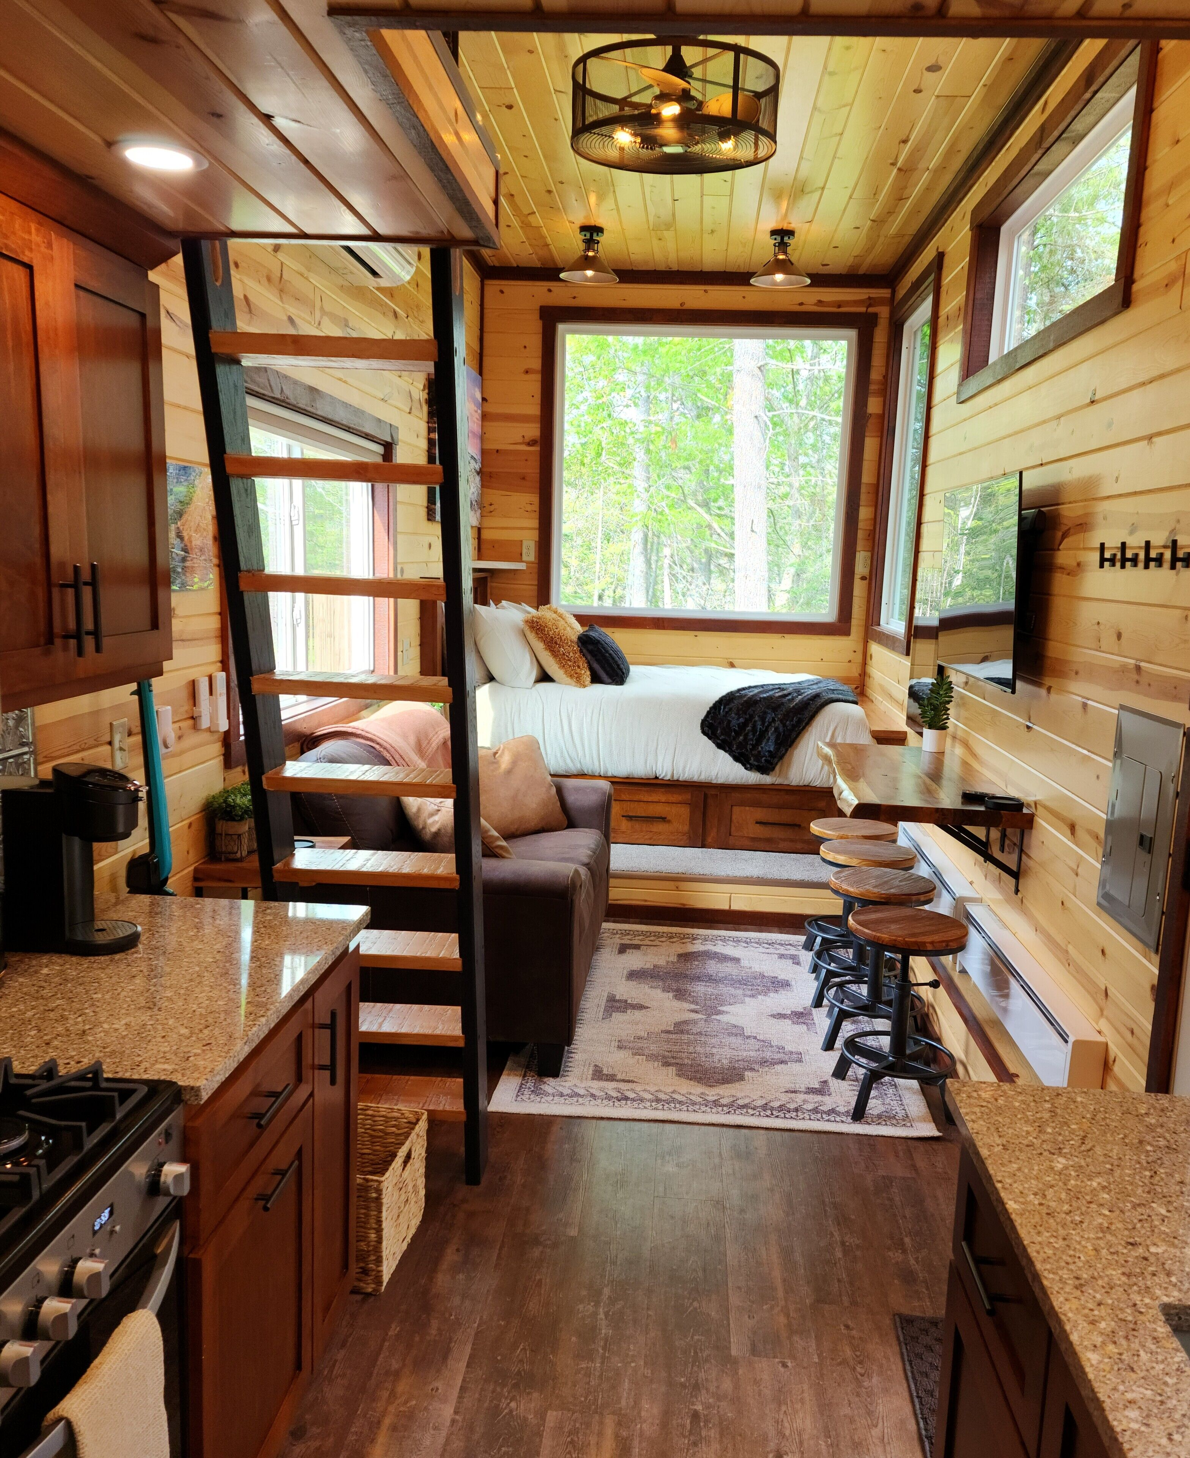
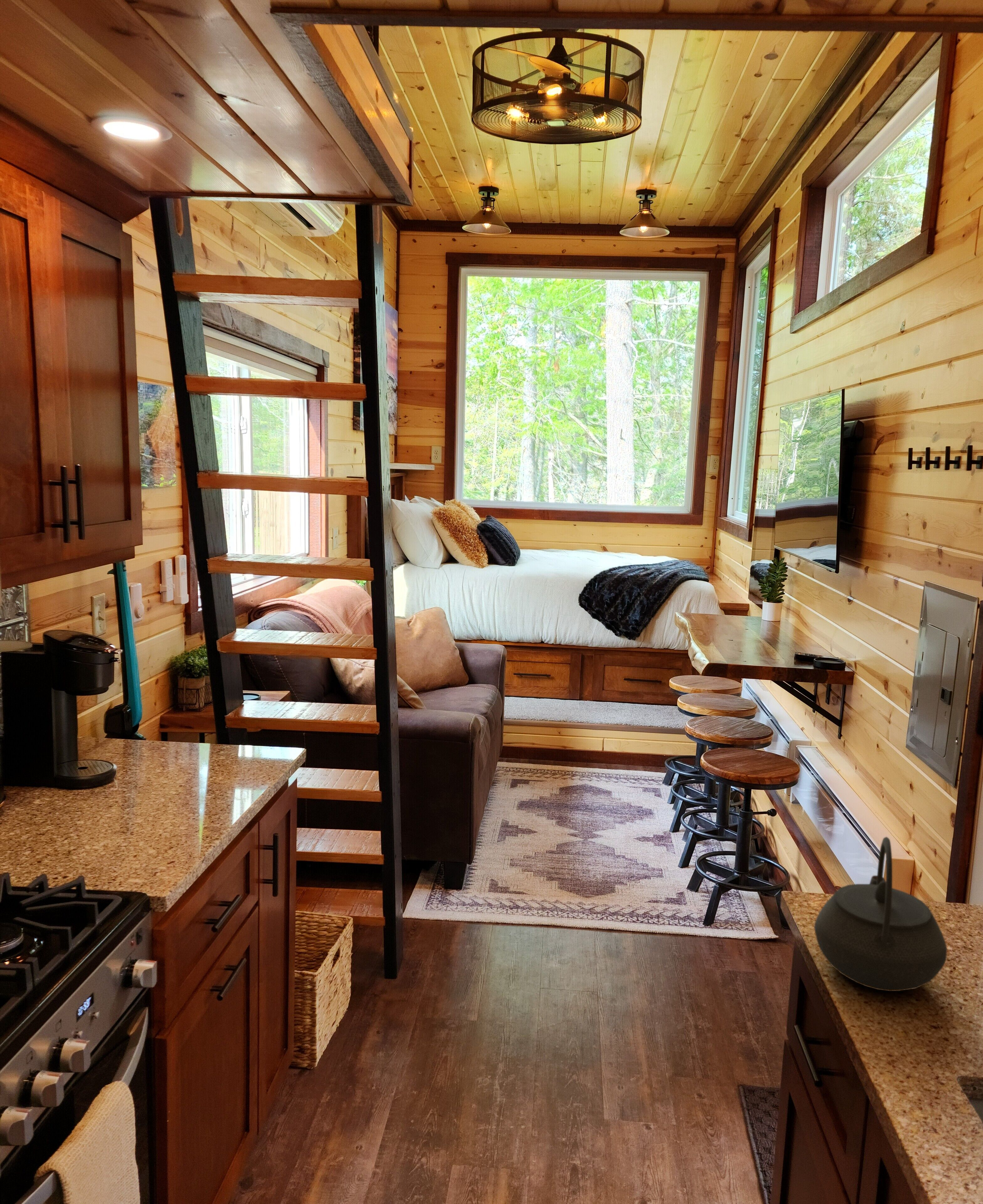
+ kettle (881, 904)
